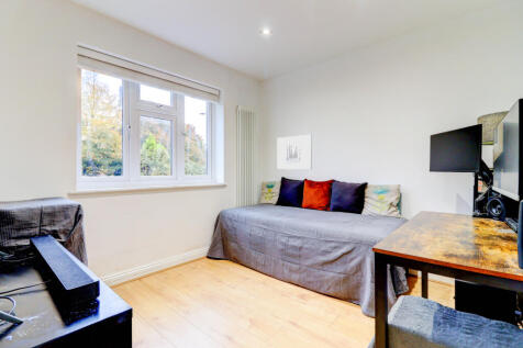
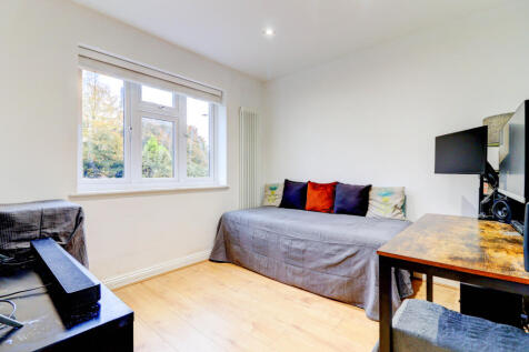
- wall art (293, 153)
